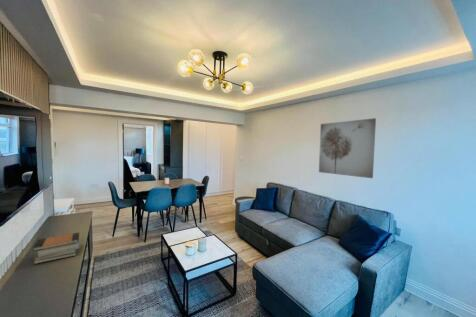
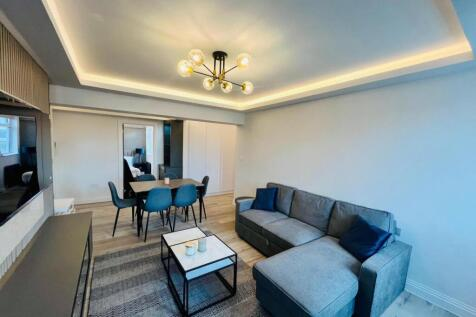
- wall art (344, 148)
- book stack (58, 247)
